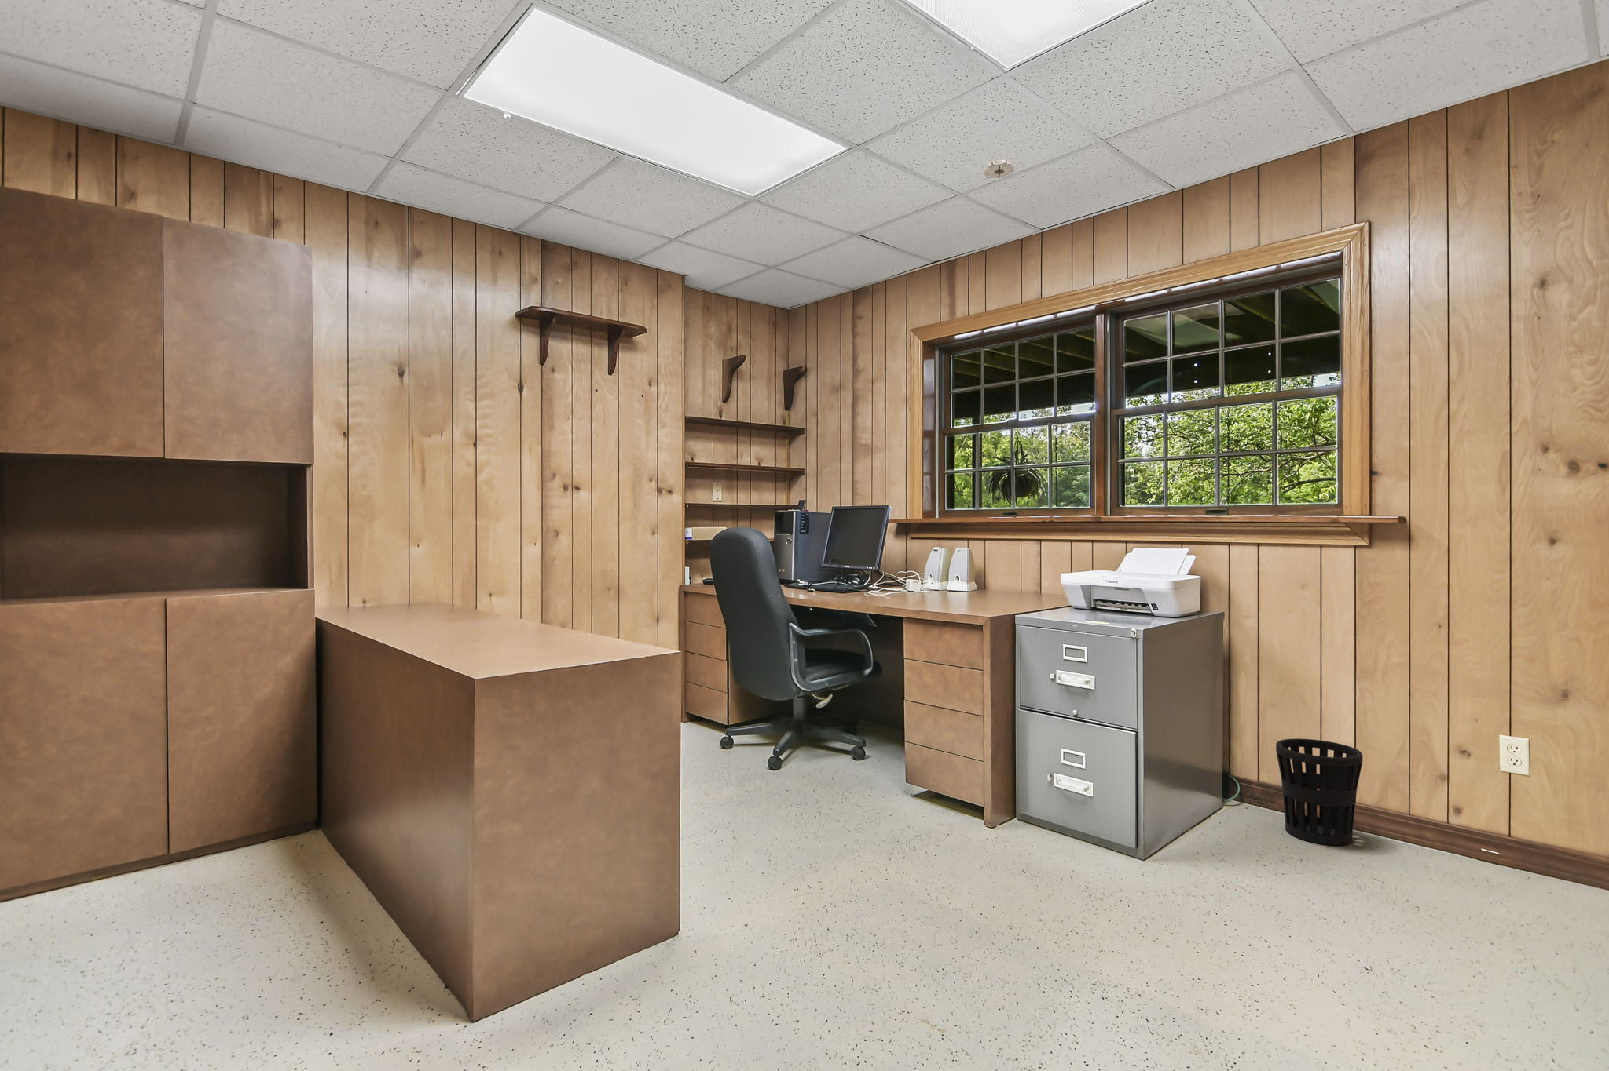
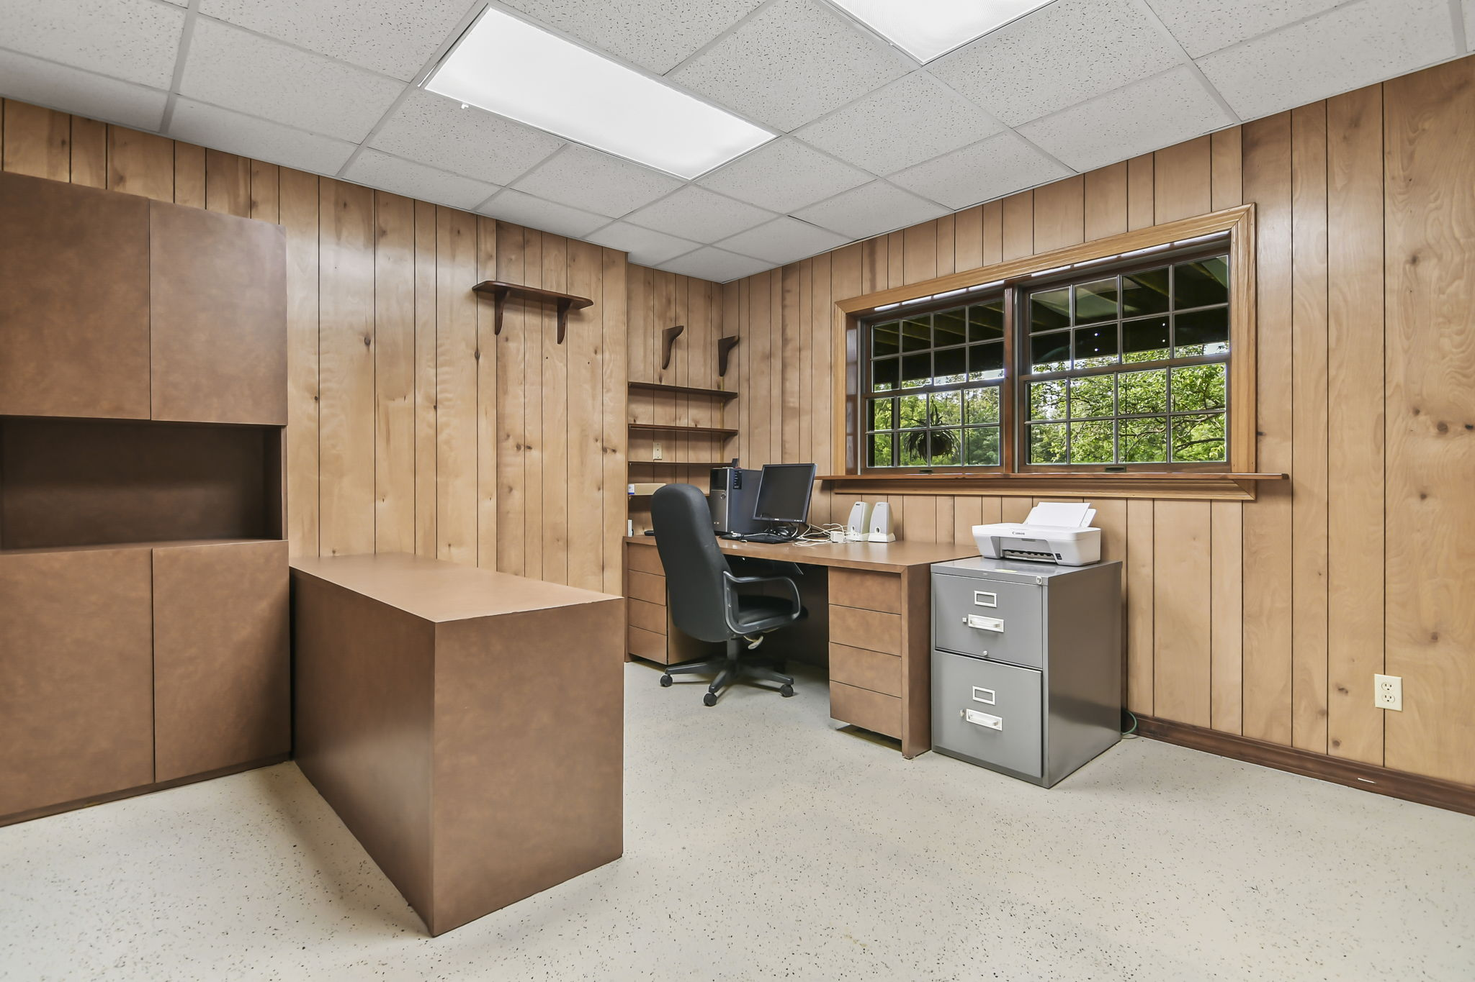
- smoke detector (998, 169)
- wastebasket (1317, 791)
